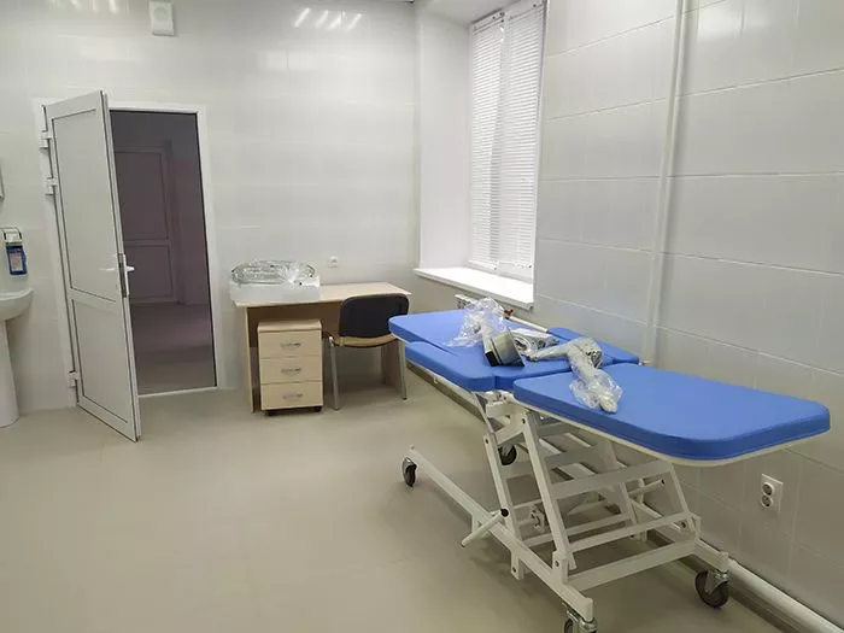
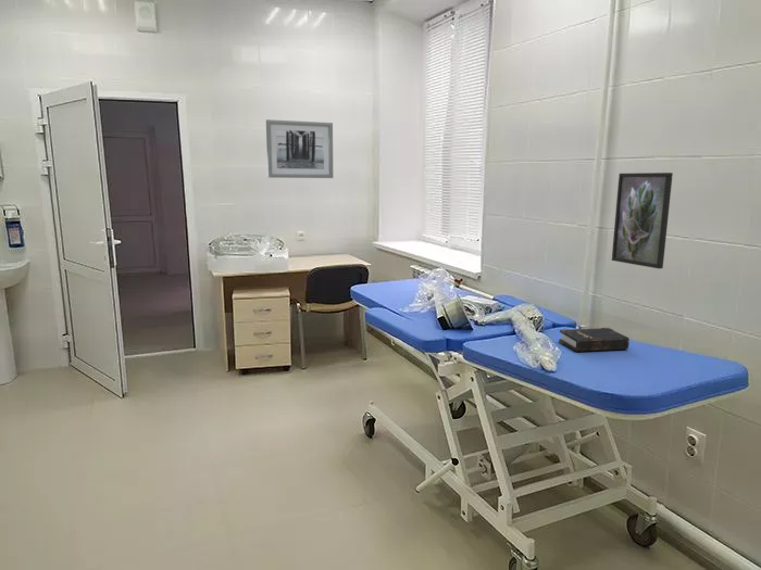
+ wall art (300, 150)
+ hardback book (592, 339)
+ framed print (639, 219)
